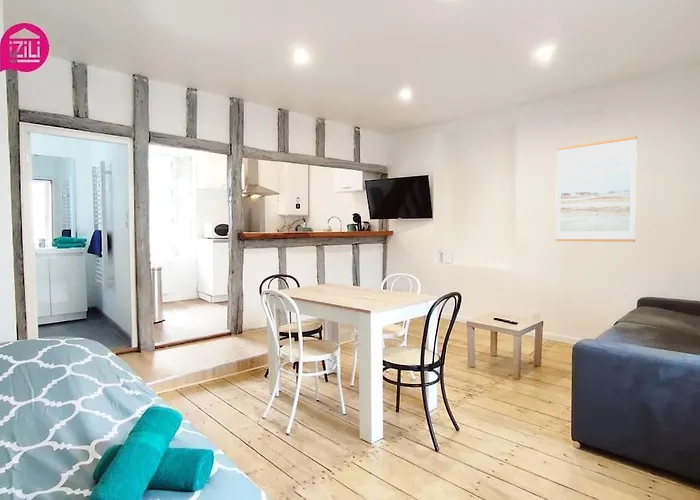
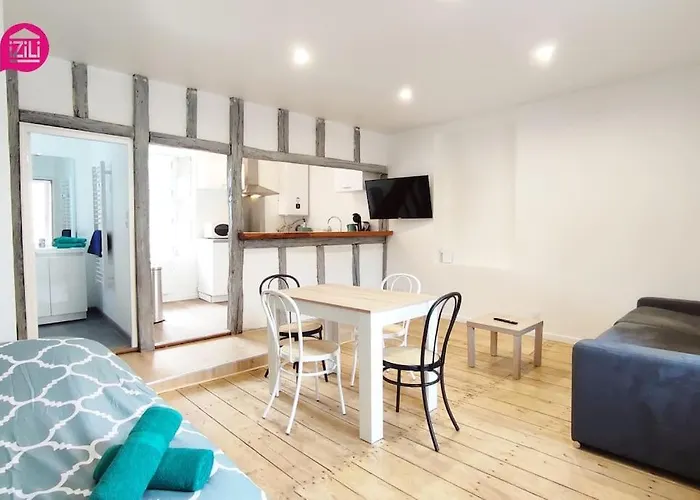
- wall art (593, 192)
